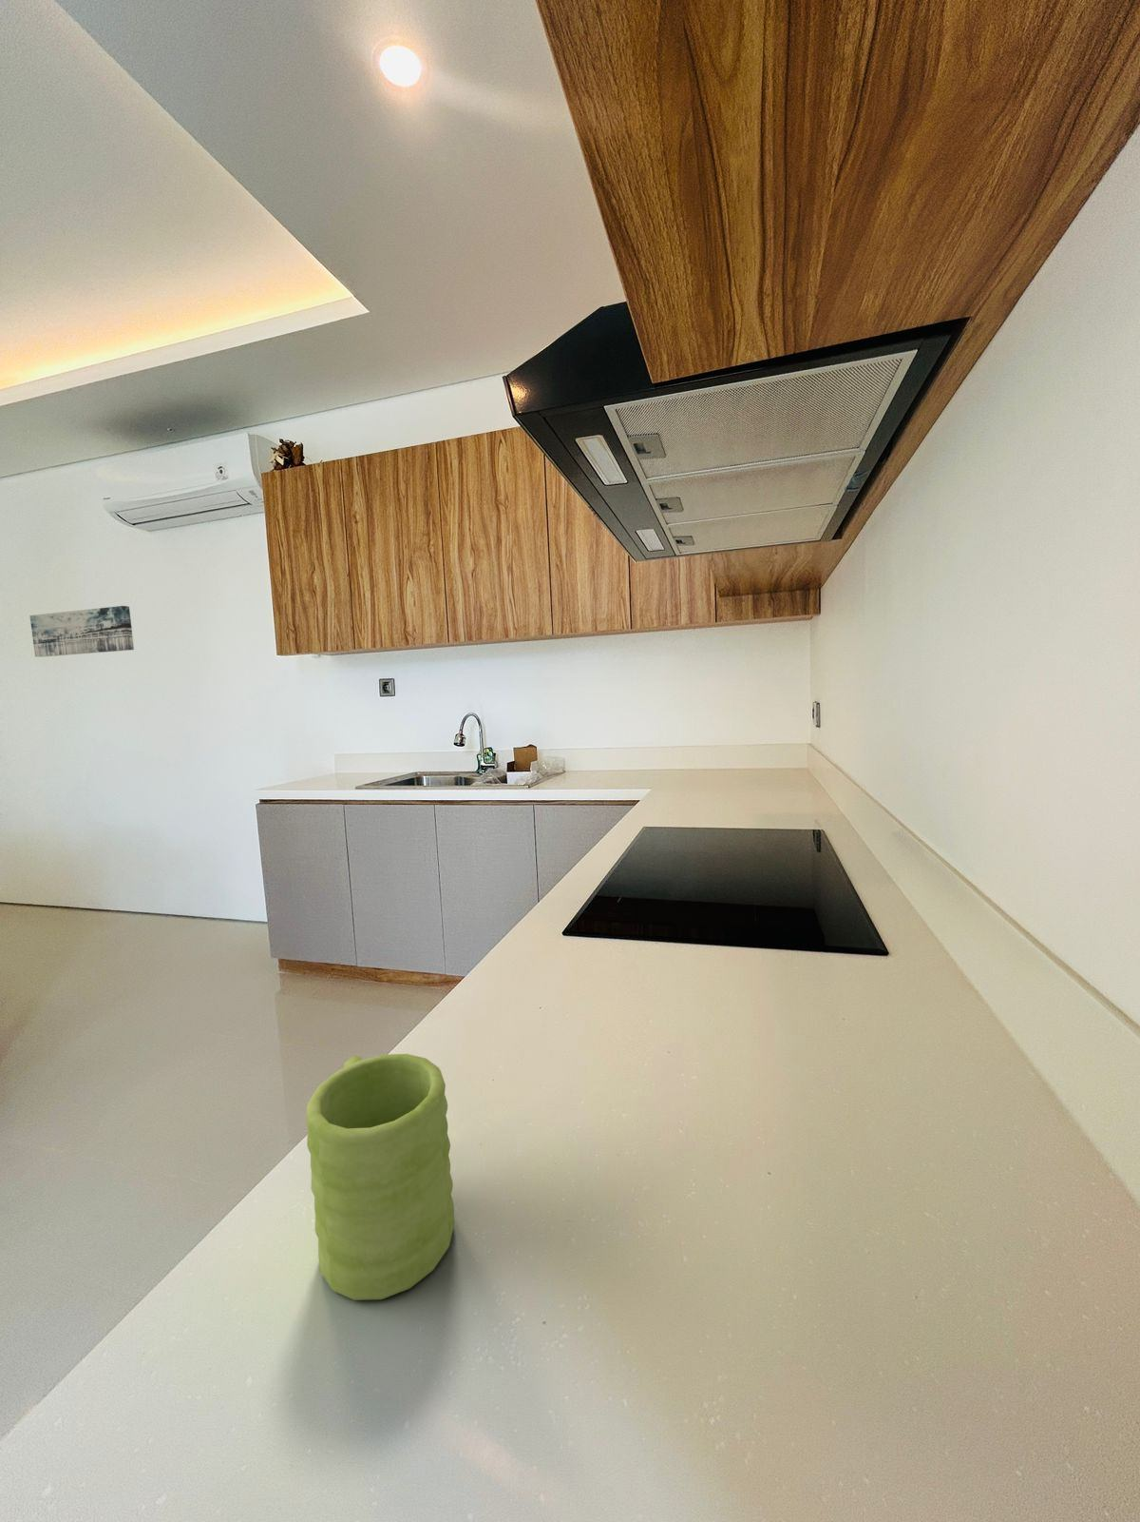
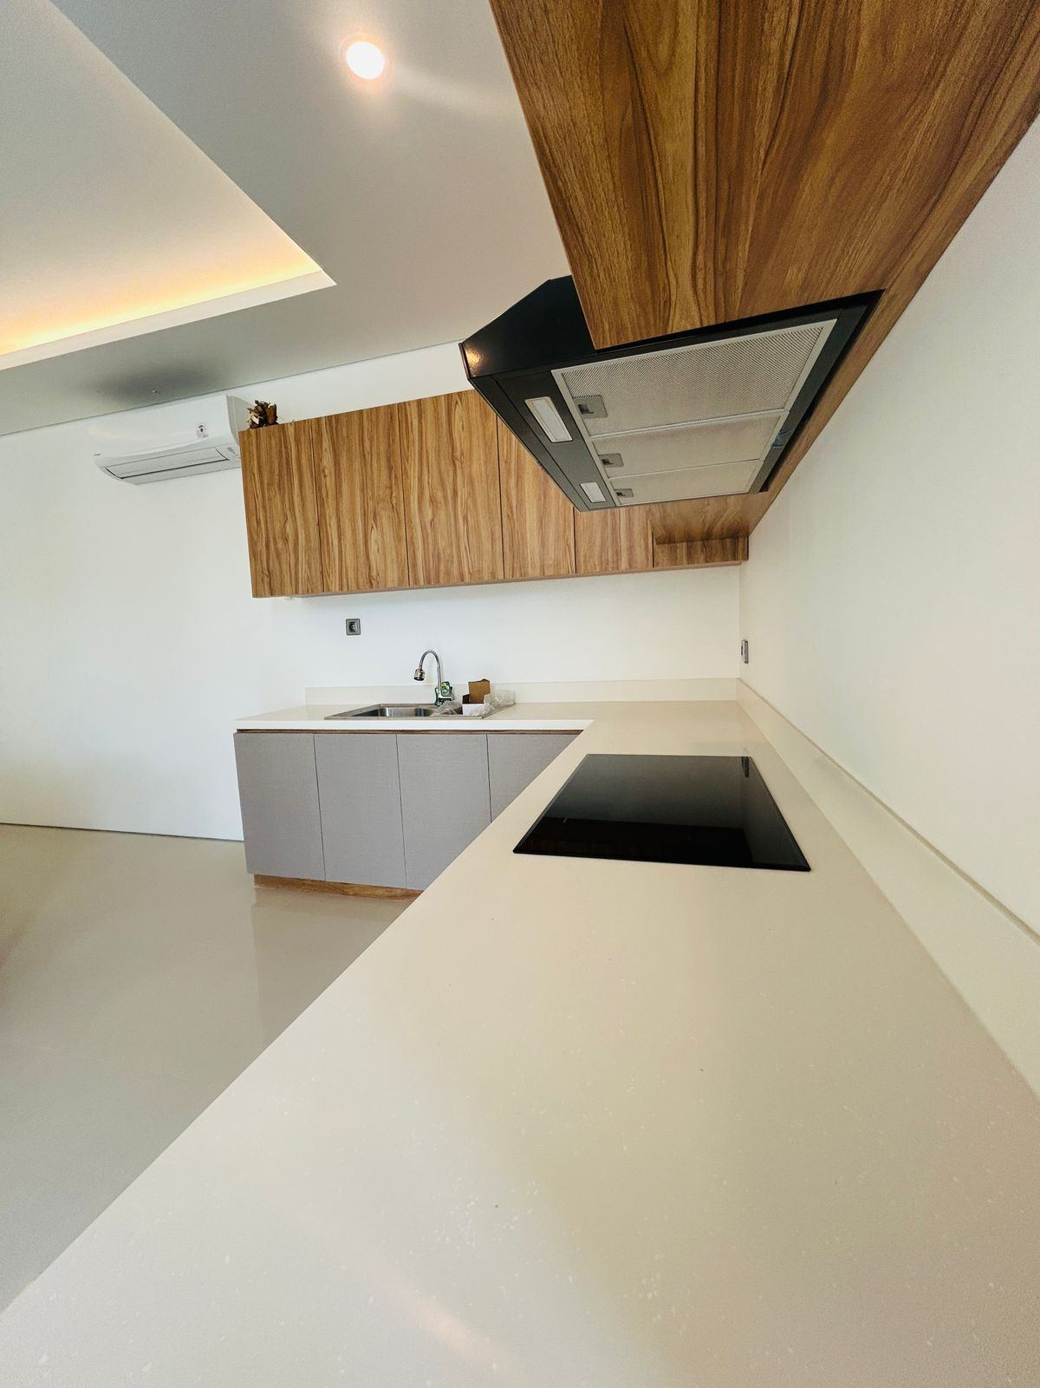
- mug (375, 1147)
- wall art (80, 632)
